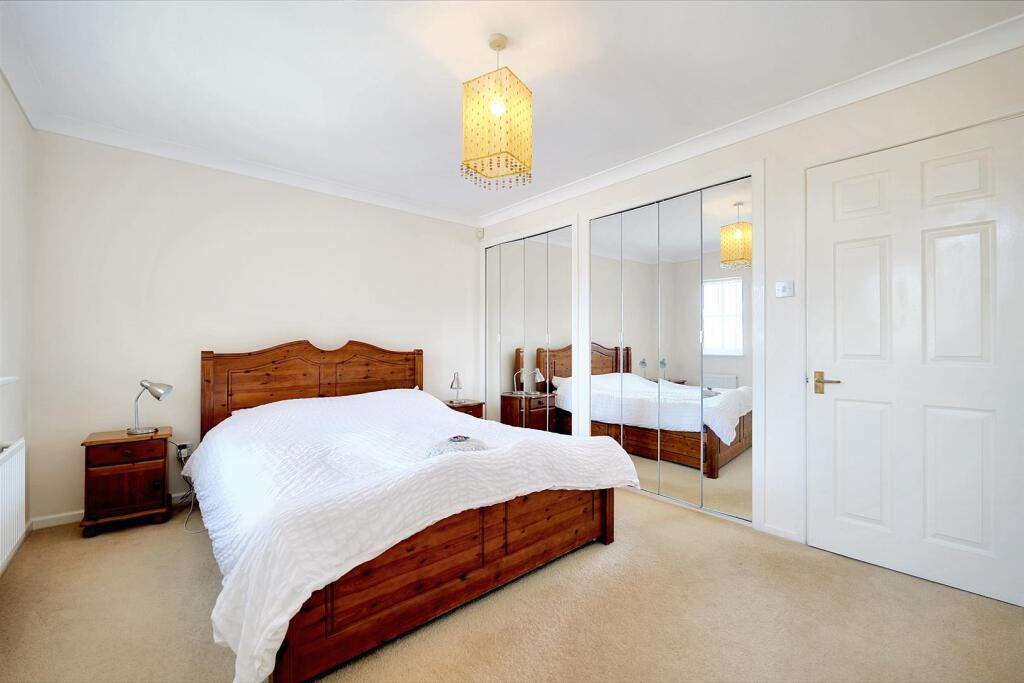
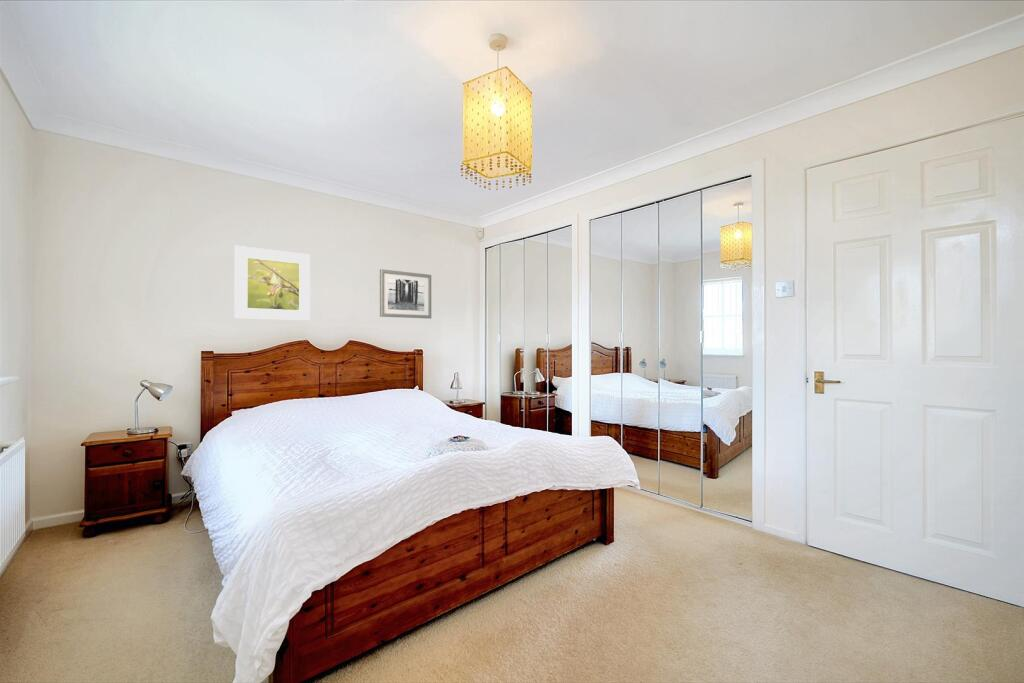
+ wall art (406, 294)
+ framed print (274, 285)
